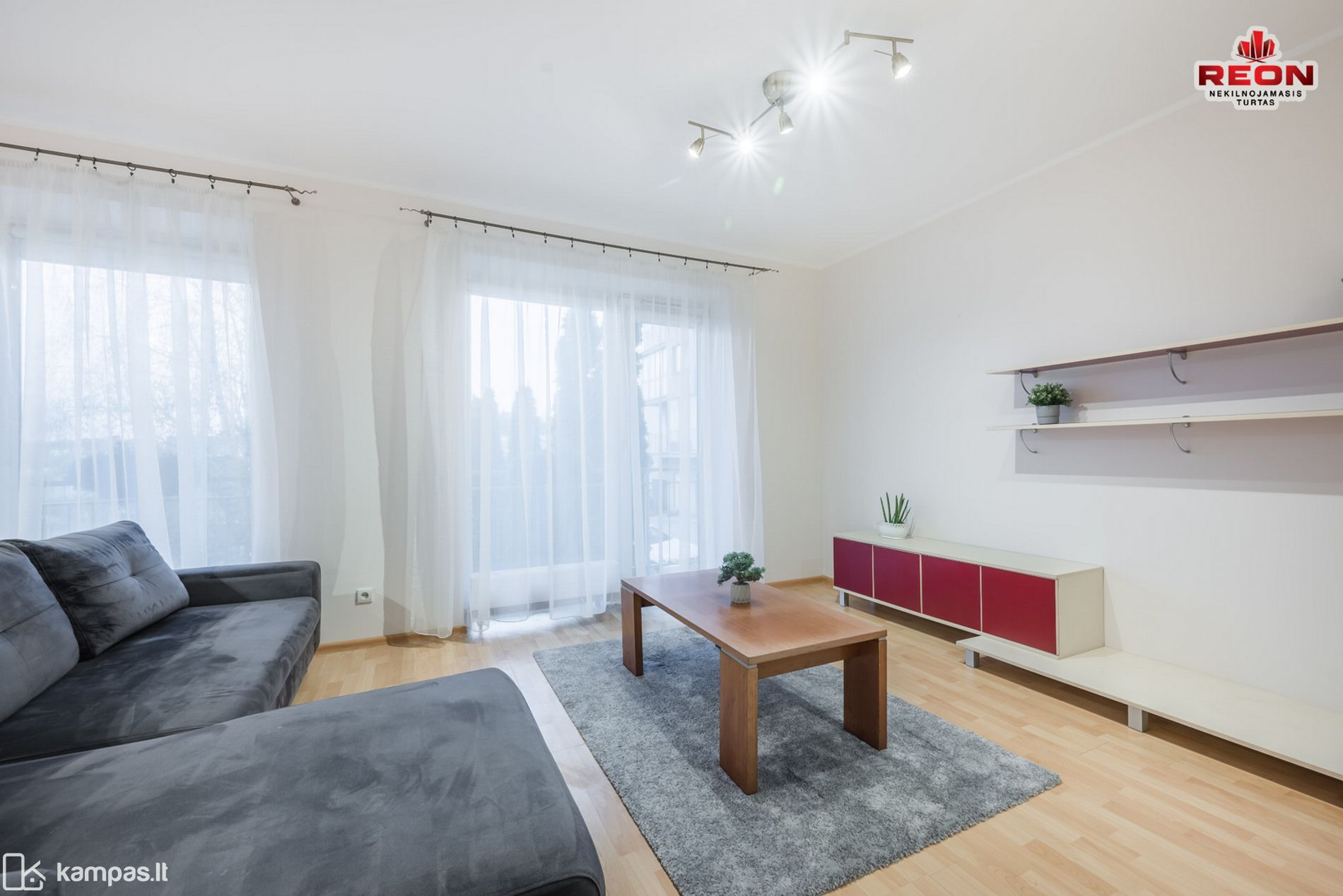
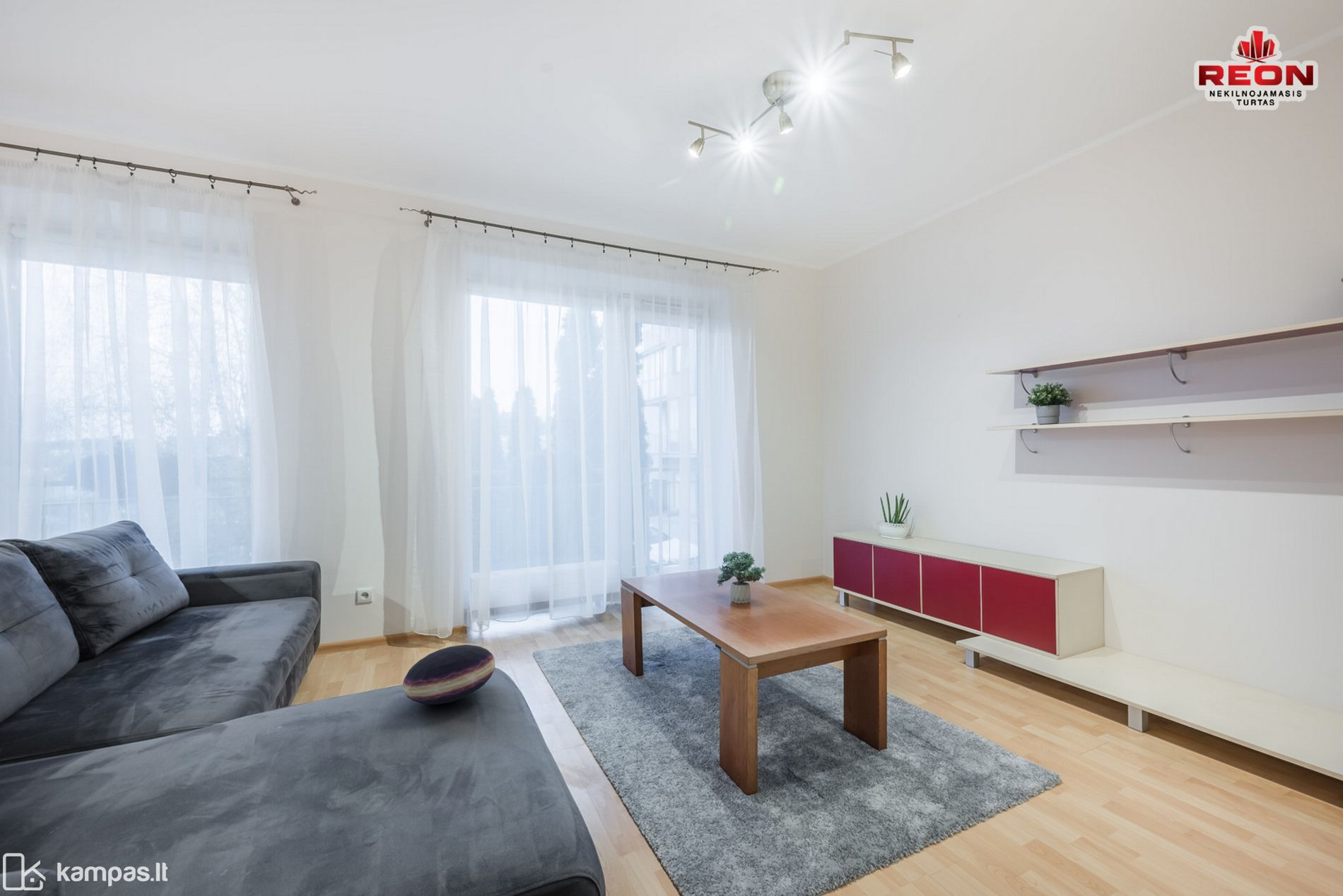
+ cushion (450, 673)
